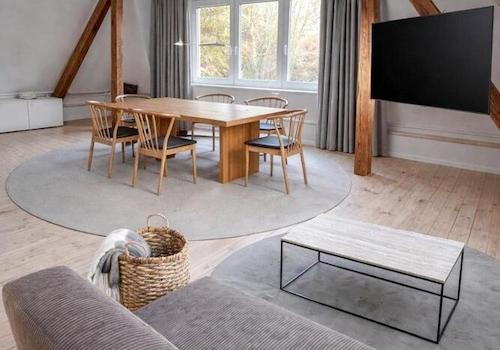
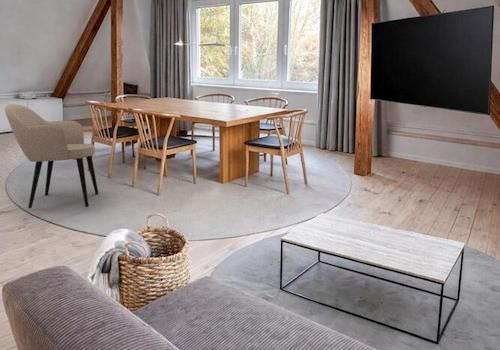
+ armchair (53, 153)
